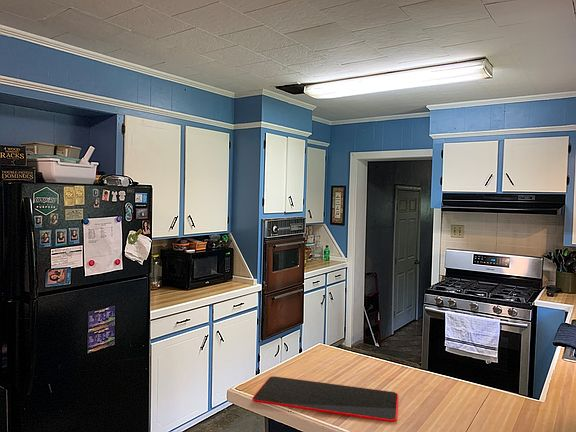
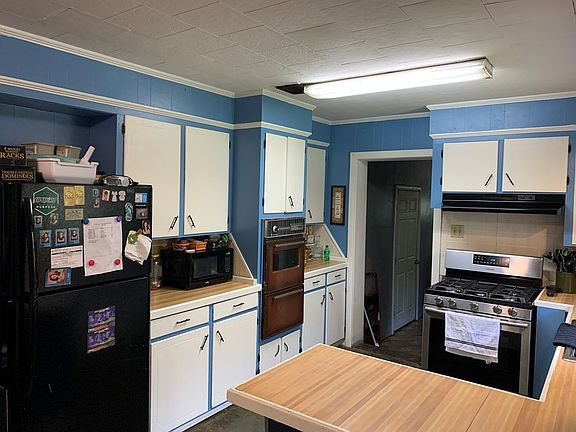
- cutting board (326, 397)
